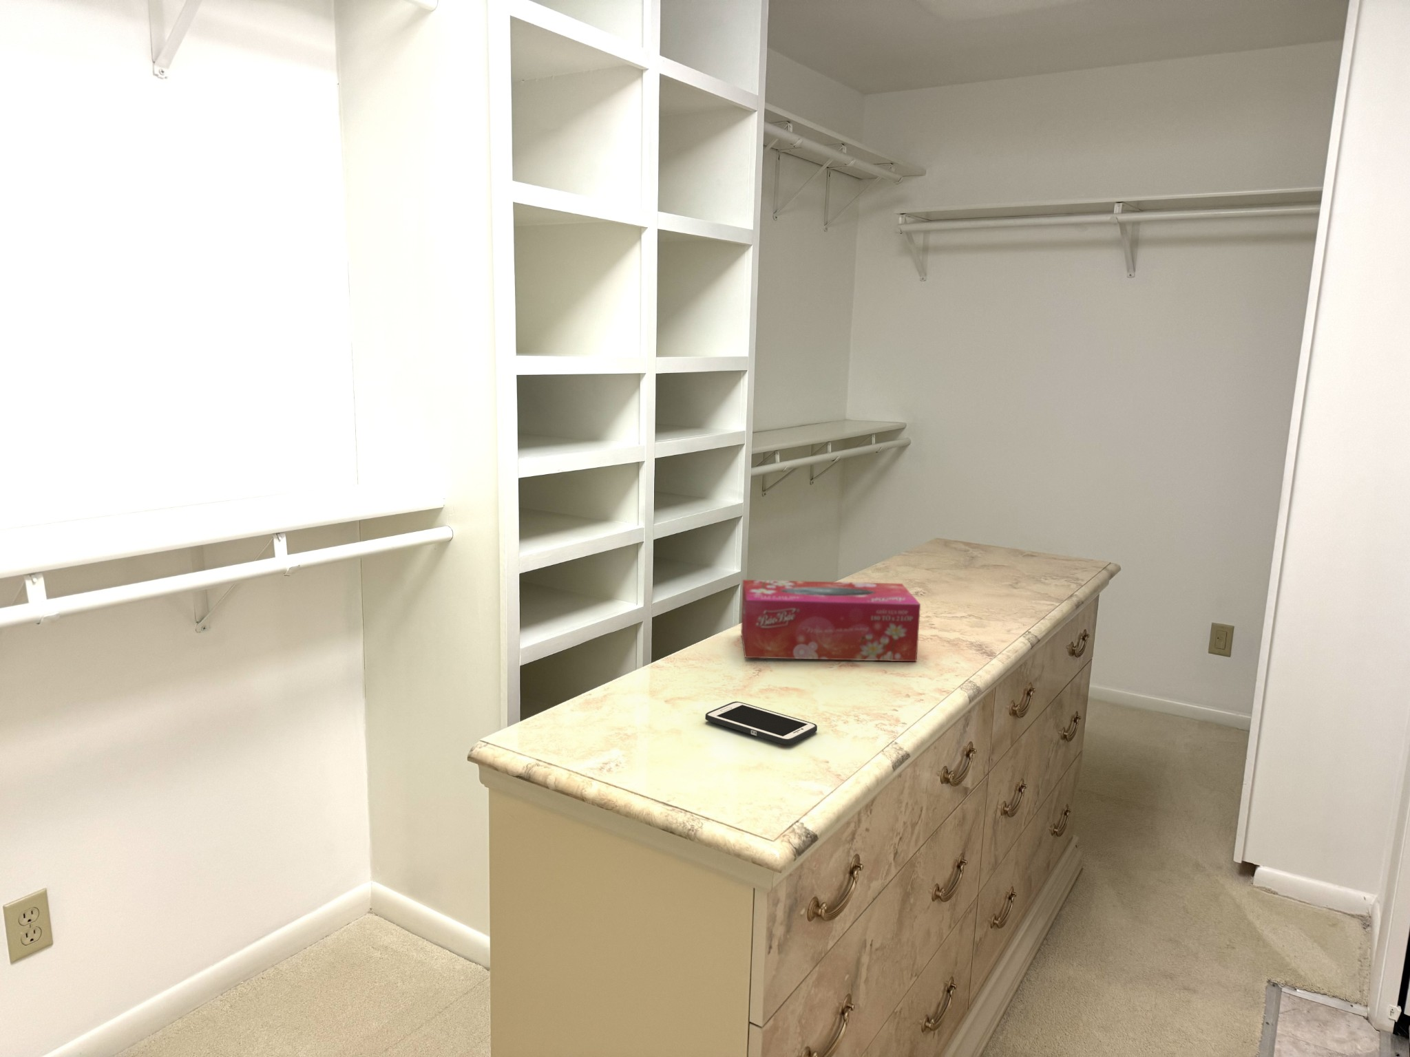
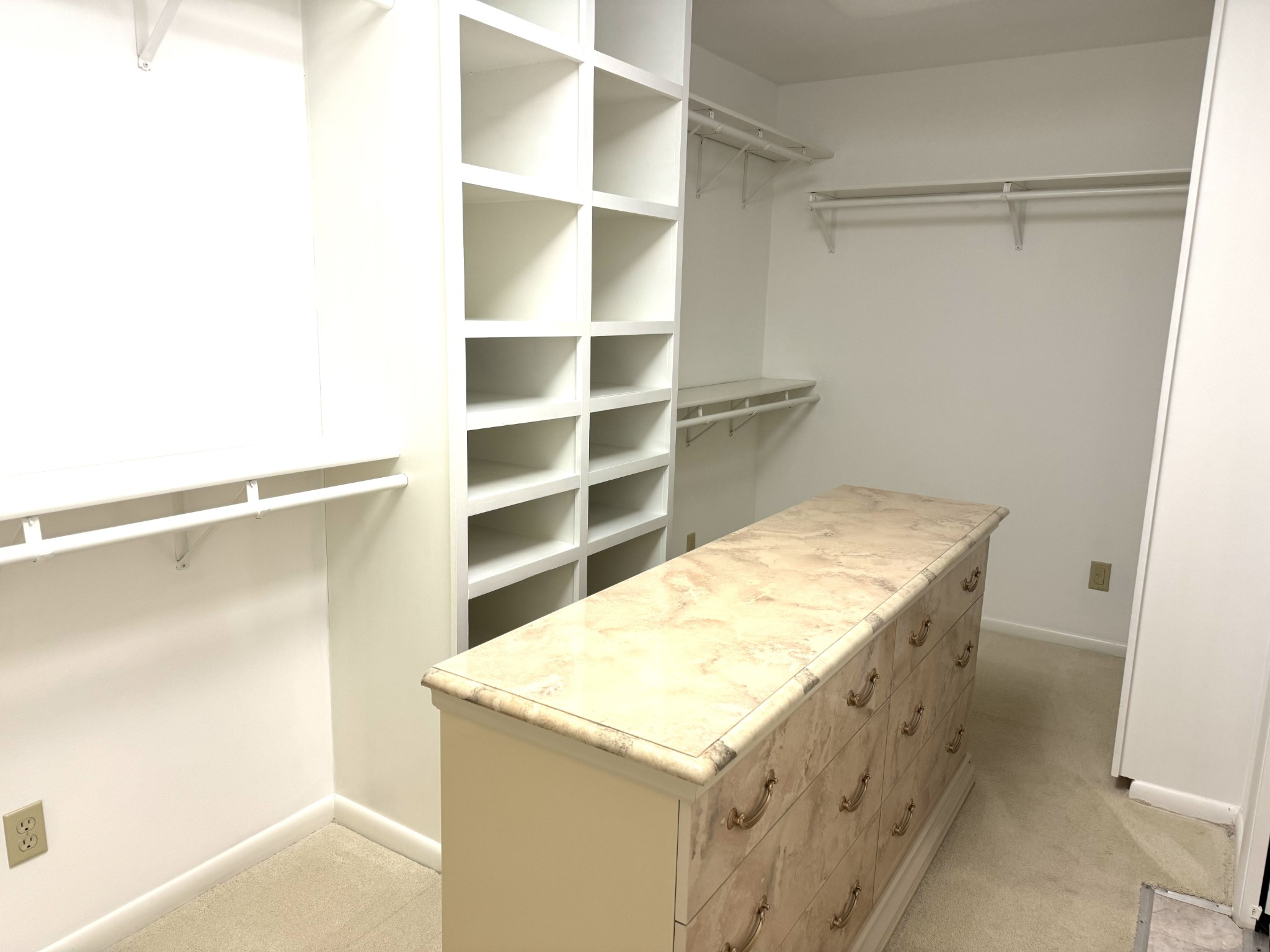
- cell phone (761, 723)
- tissue box (826, 618)
